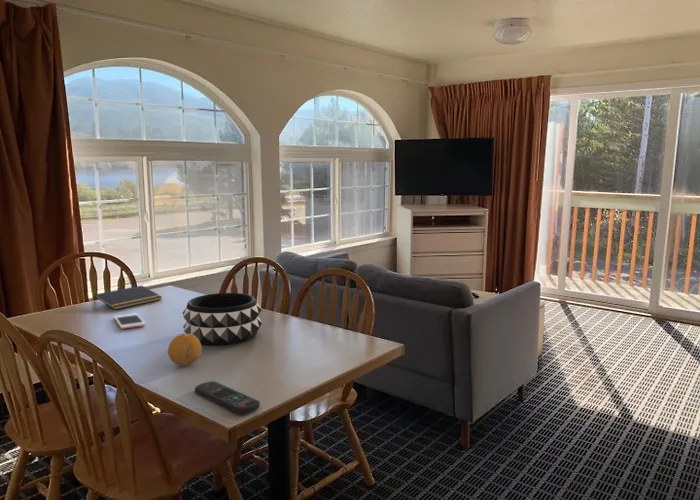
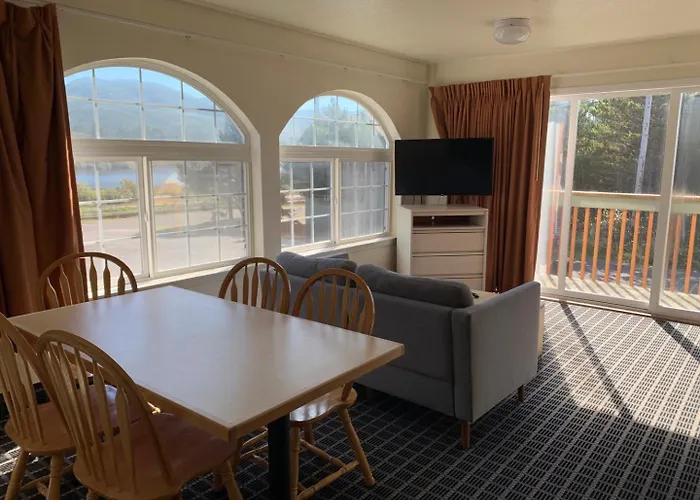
- fruit (184, 349)
- decorative bowl (222, 318)
- cell phone (129, 320)
- remote control (226, 396)
- notepad (129, 296)
